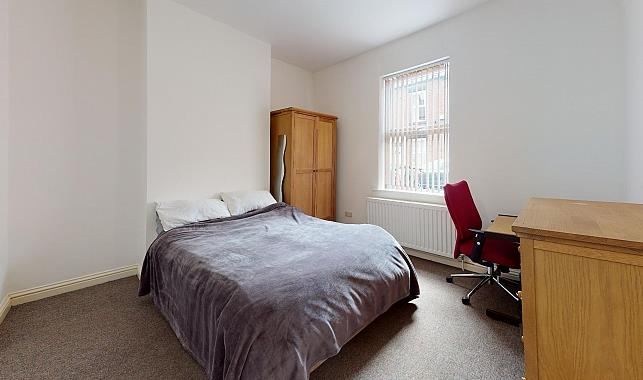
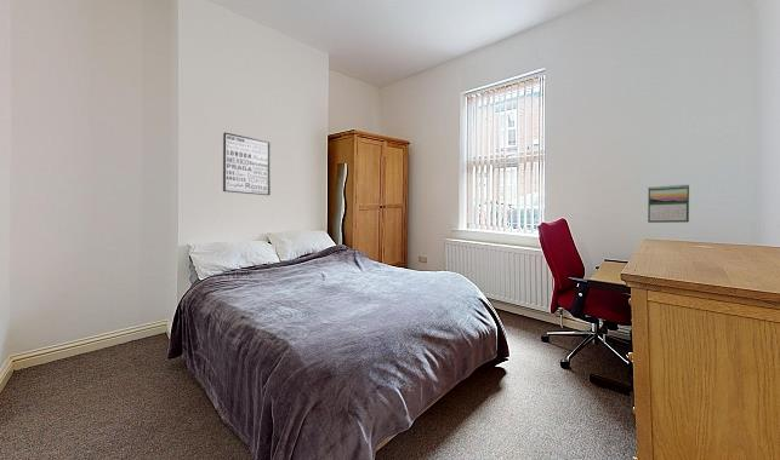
+ calendar (667, 203)
+ wall art (247, 165)
